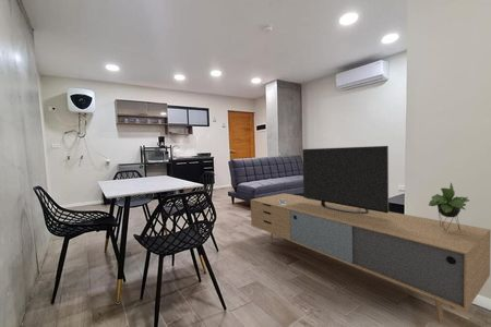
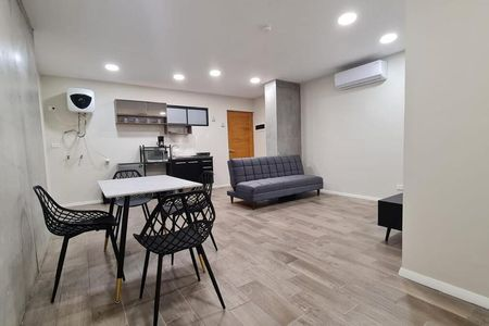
- media console (336, 207)
